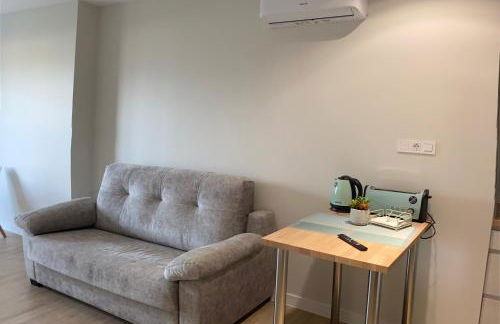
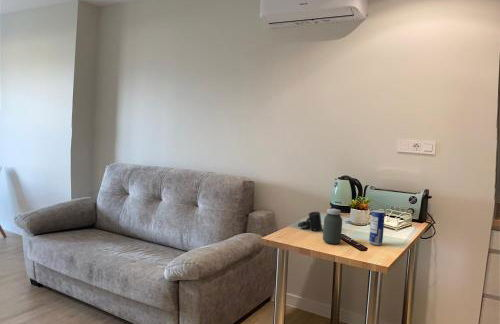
+ coffee mug (310, 219)
+ beverage can (376, 227)
+ jar (332, 226)
